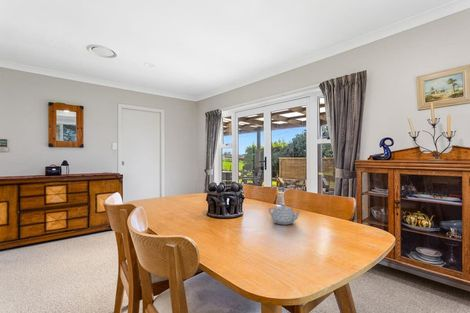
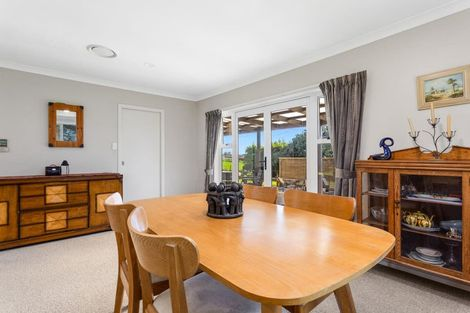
- teapot (284, 213)
